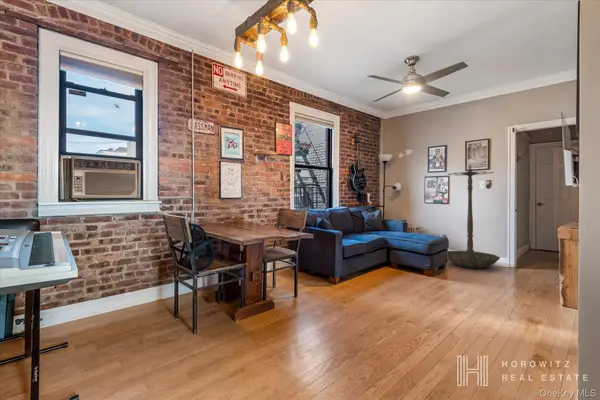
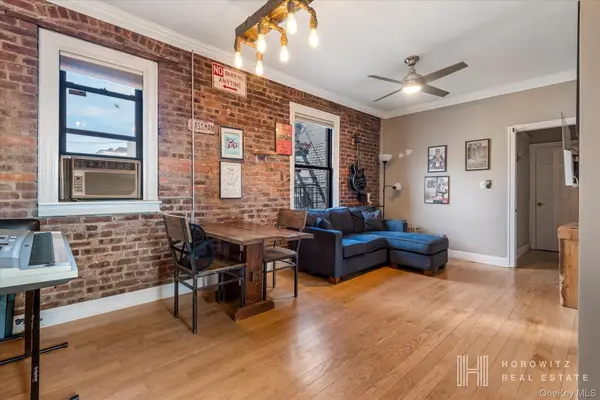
- umbrella stand (470, 215)
